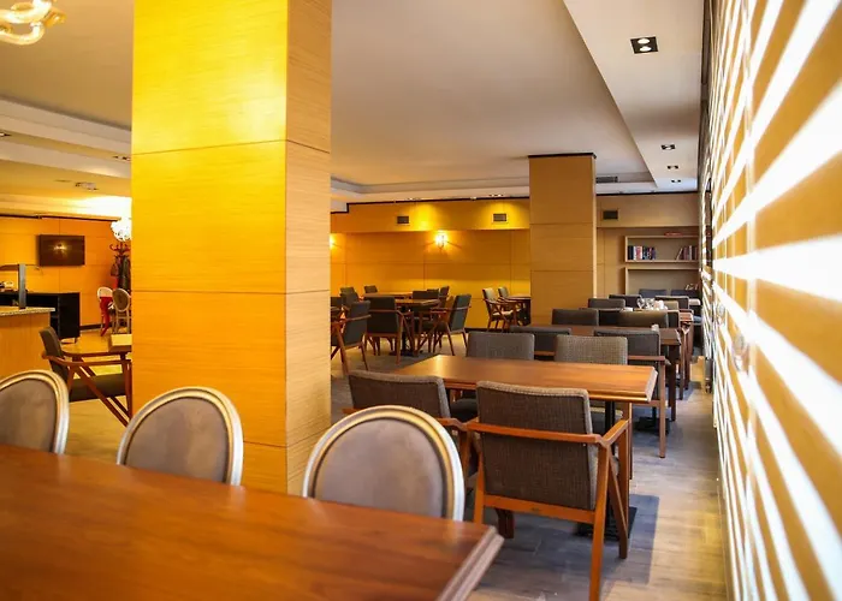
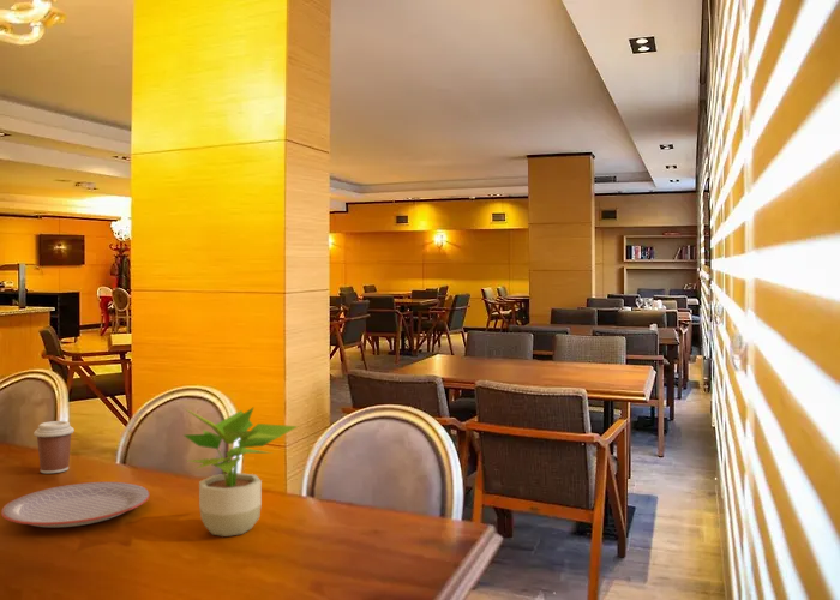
+ potted plant (236, 464)
+ coffee cup (54, 446)
+ plate (78, 505)
